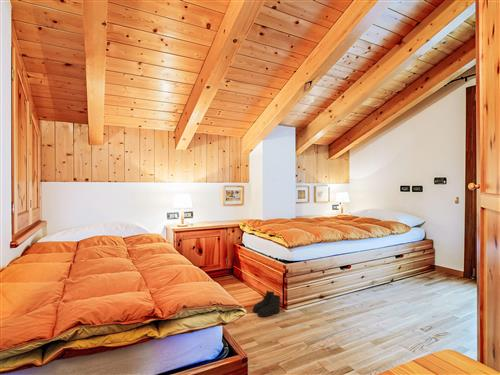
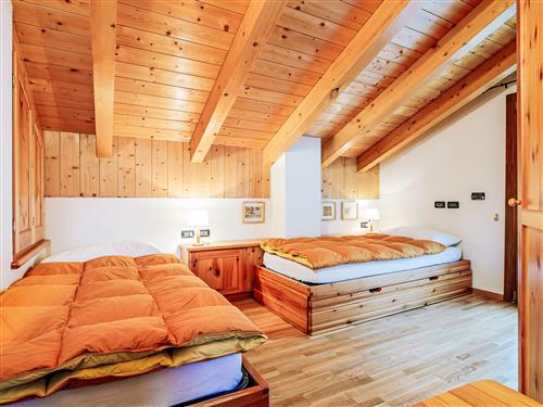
- boots (266, 302)
